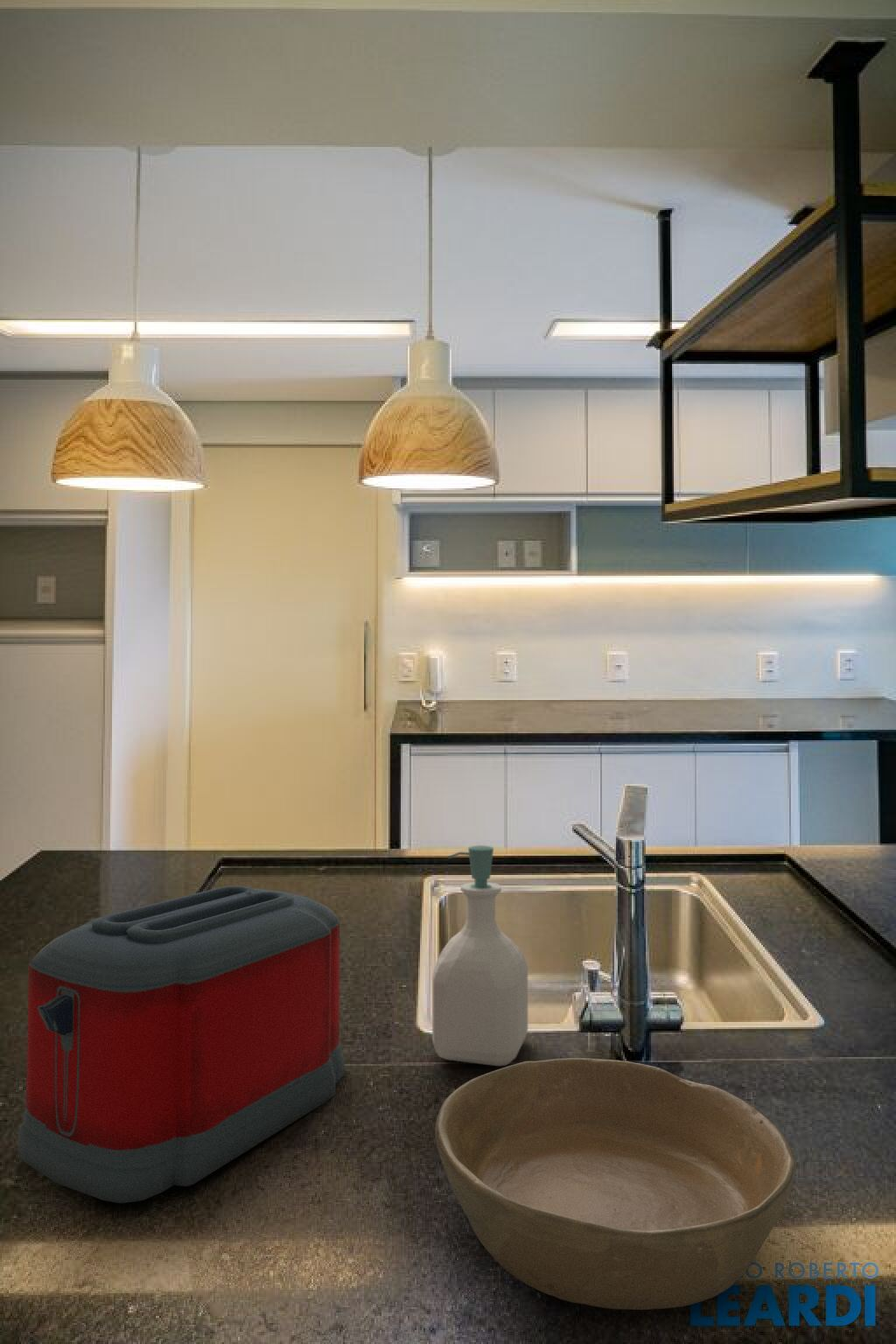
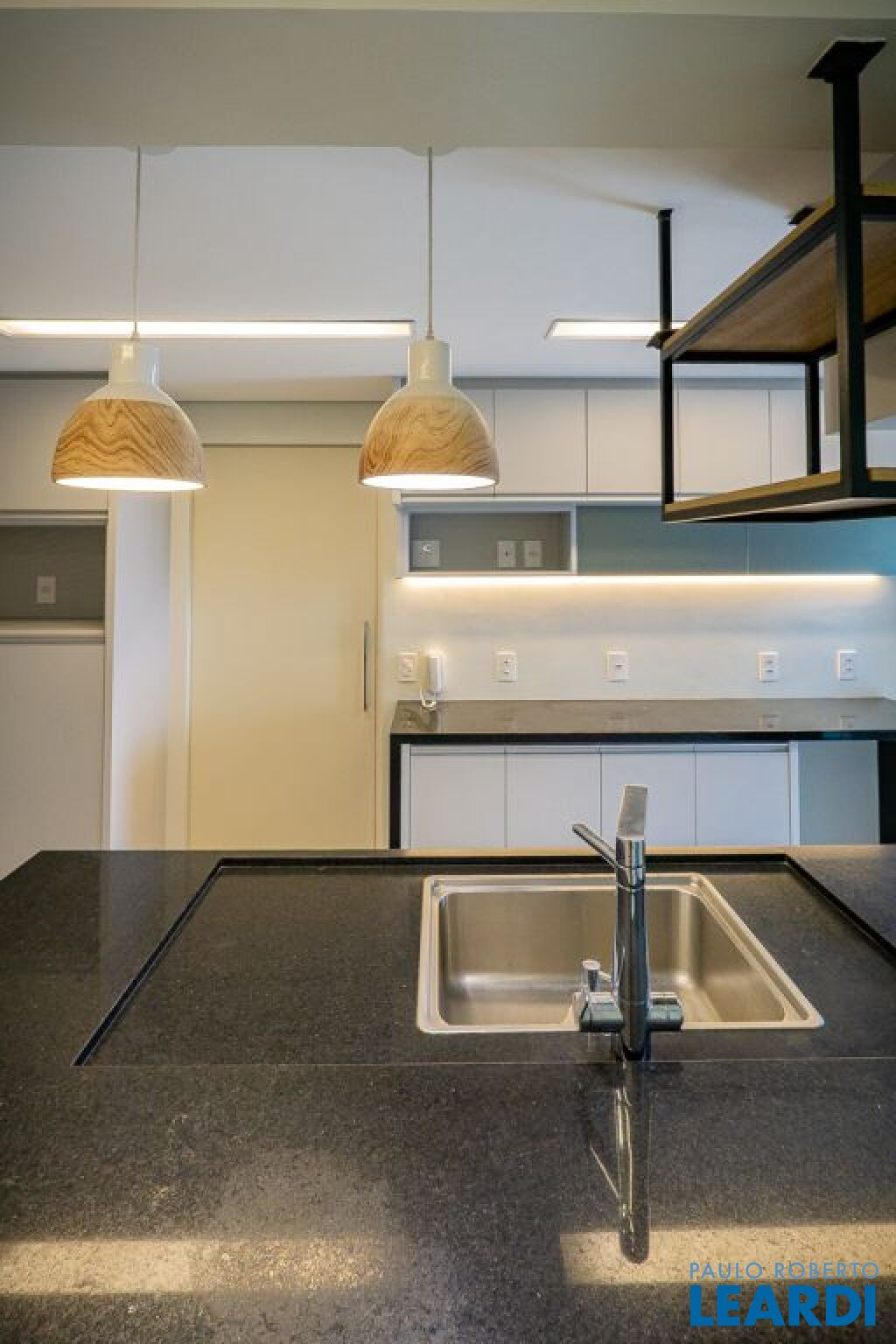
- bowl (609, 1167)
- soap bottle (480, 948)
- toaster (192, 1009)
